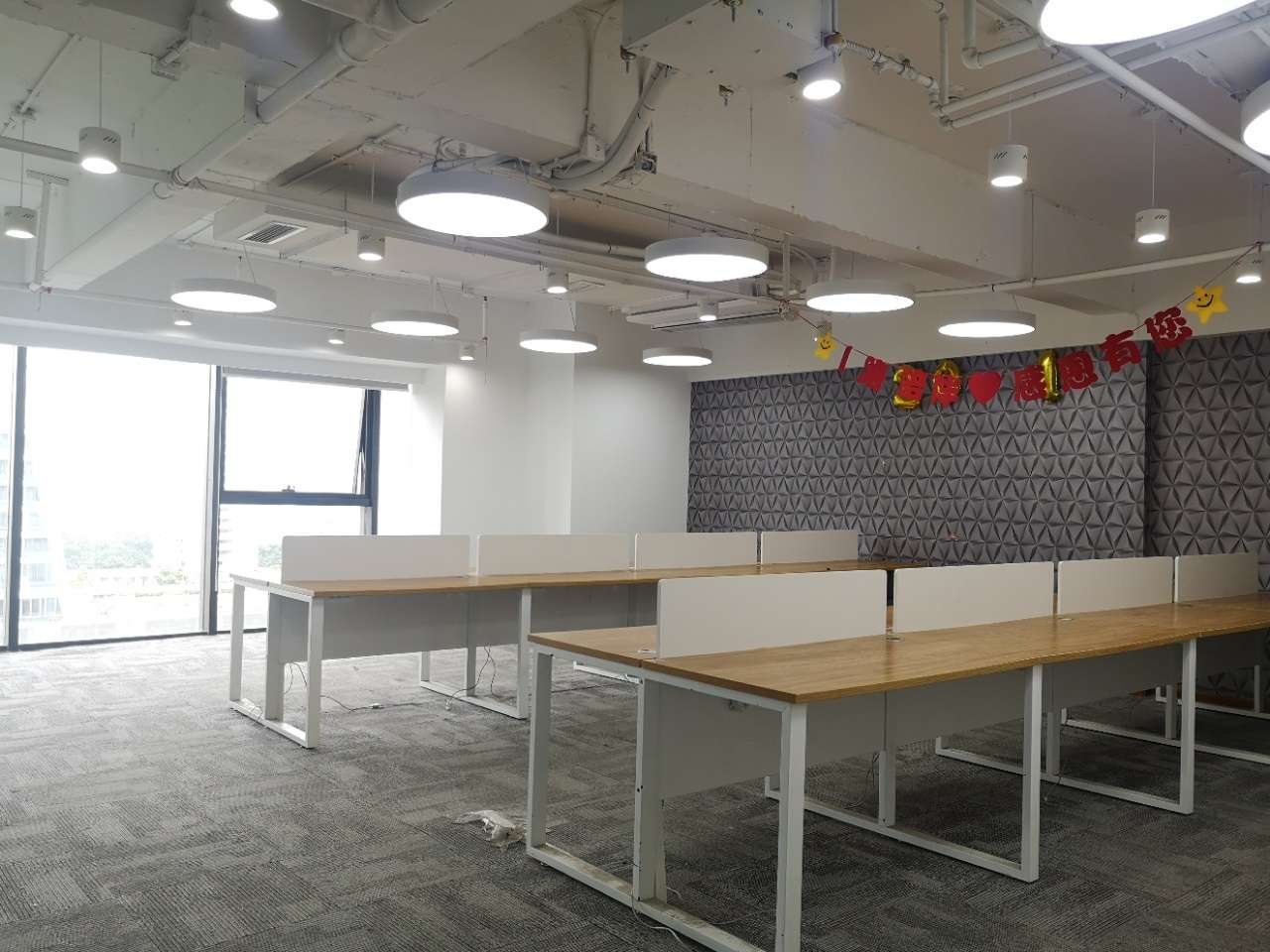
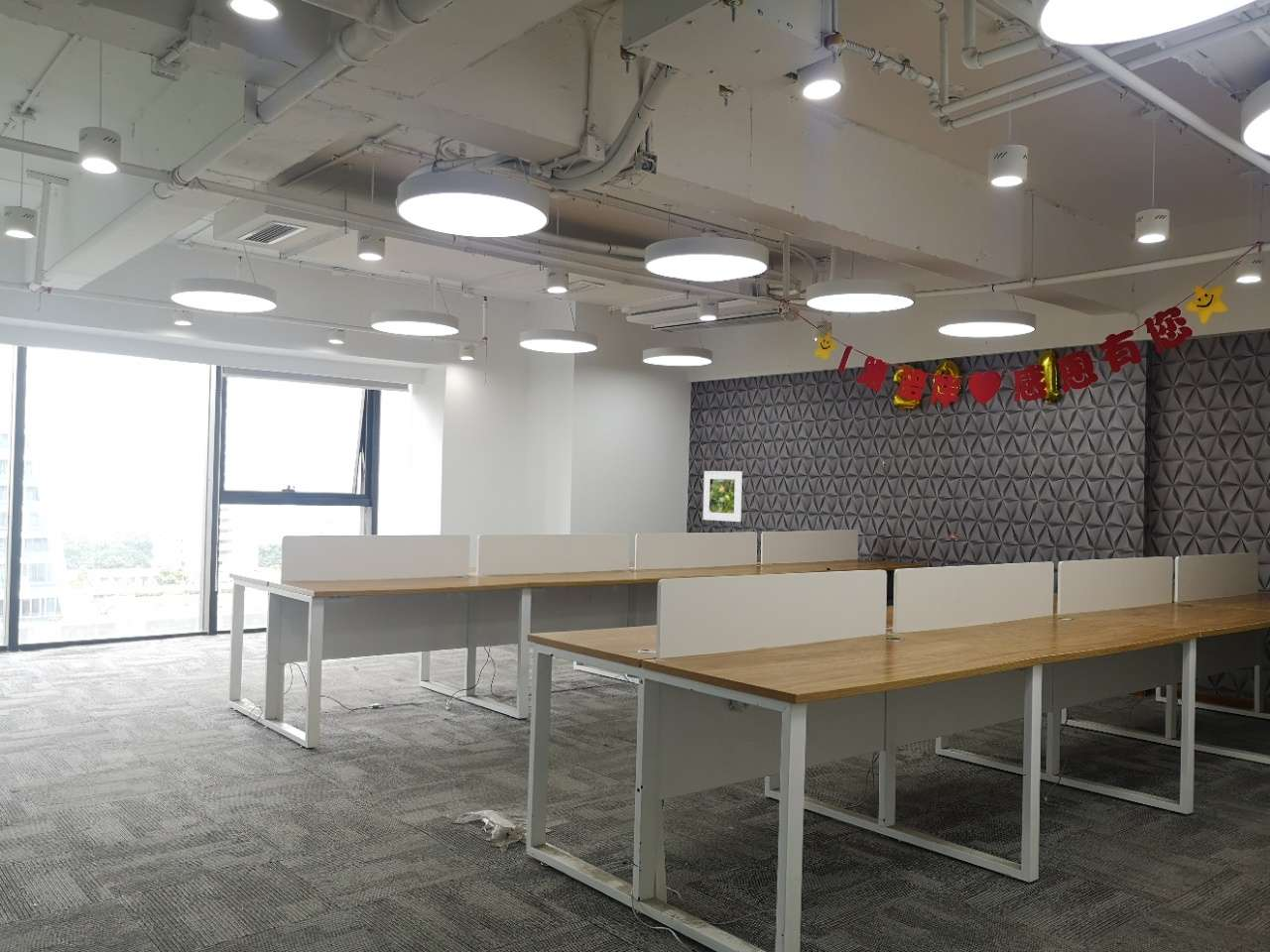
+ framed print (721, 496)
